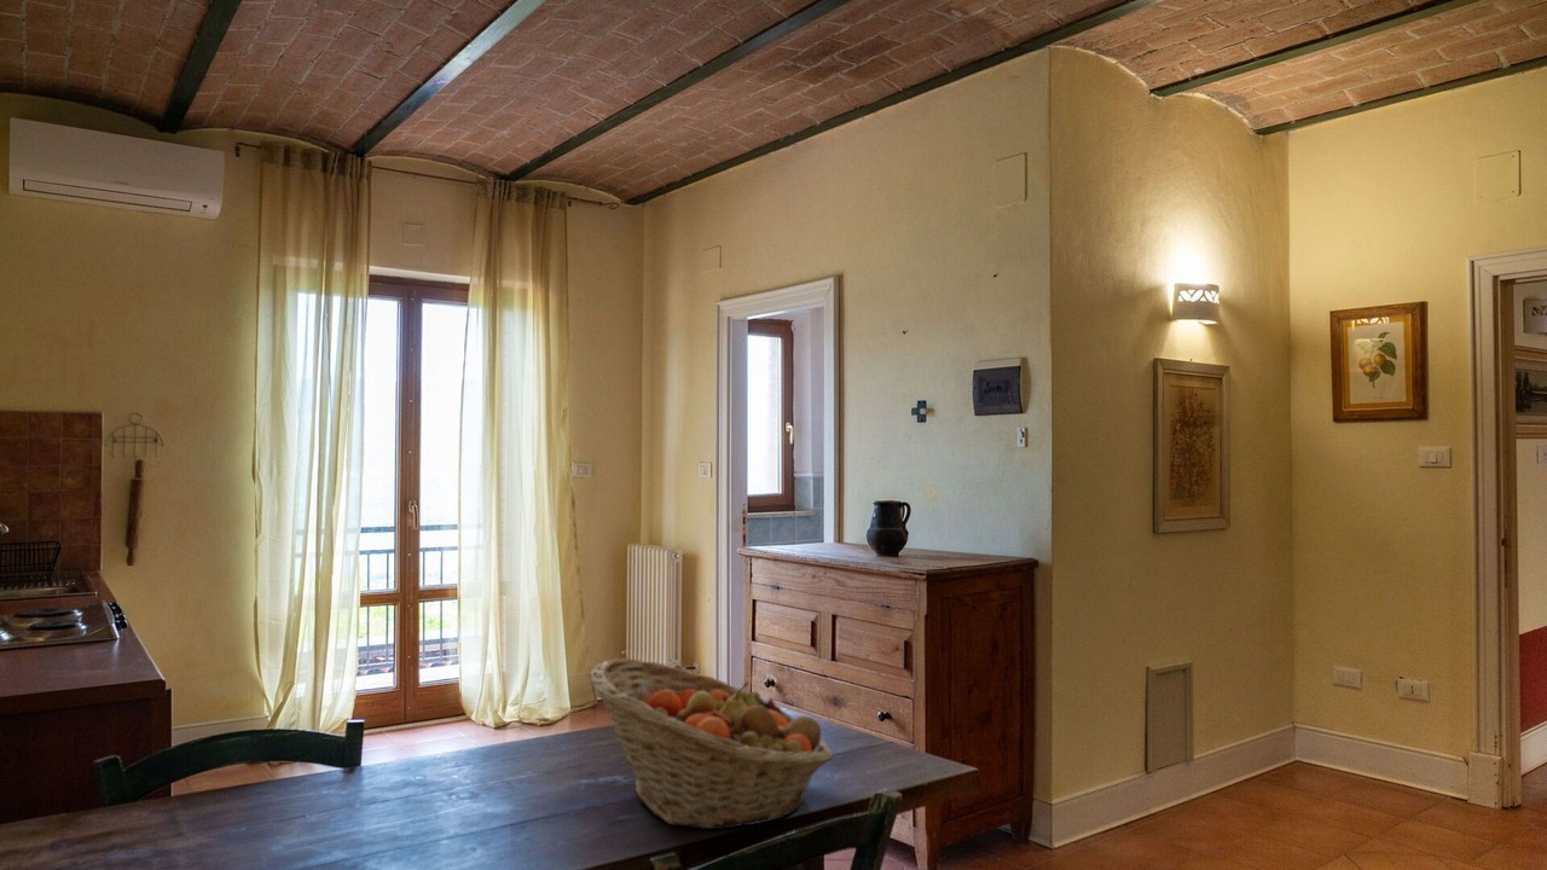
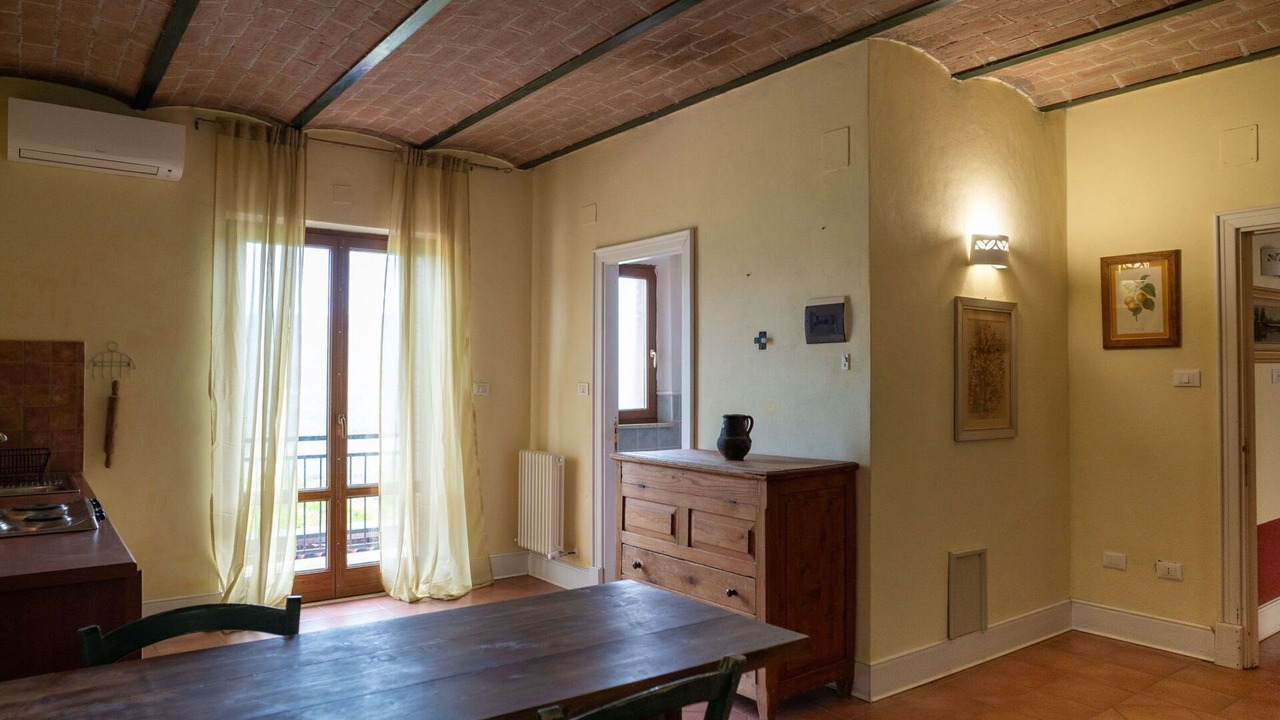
- fruit basket (708, 730)
